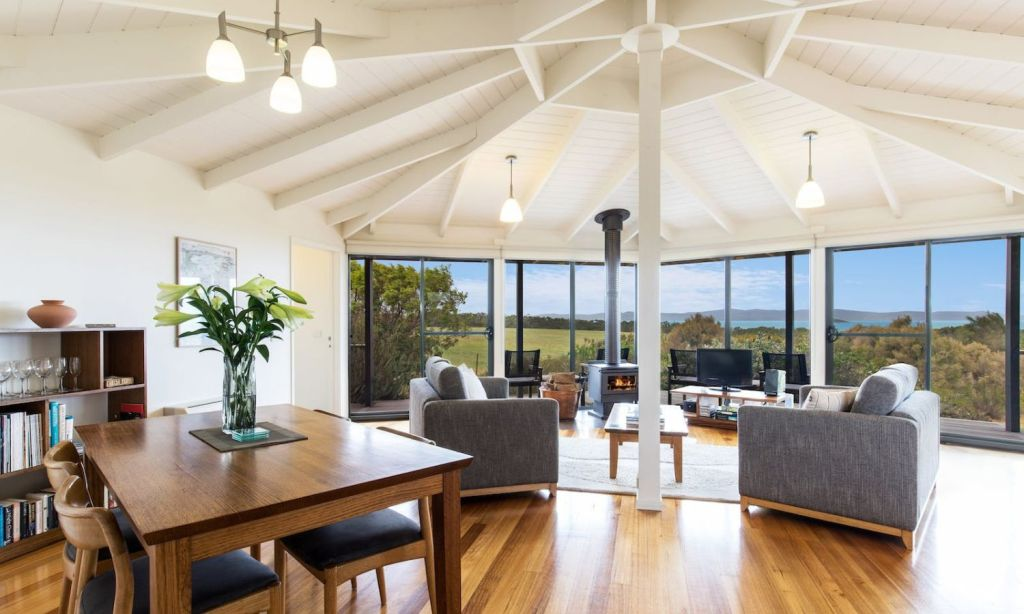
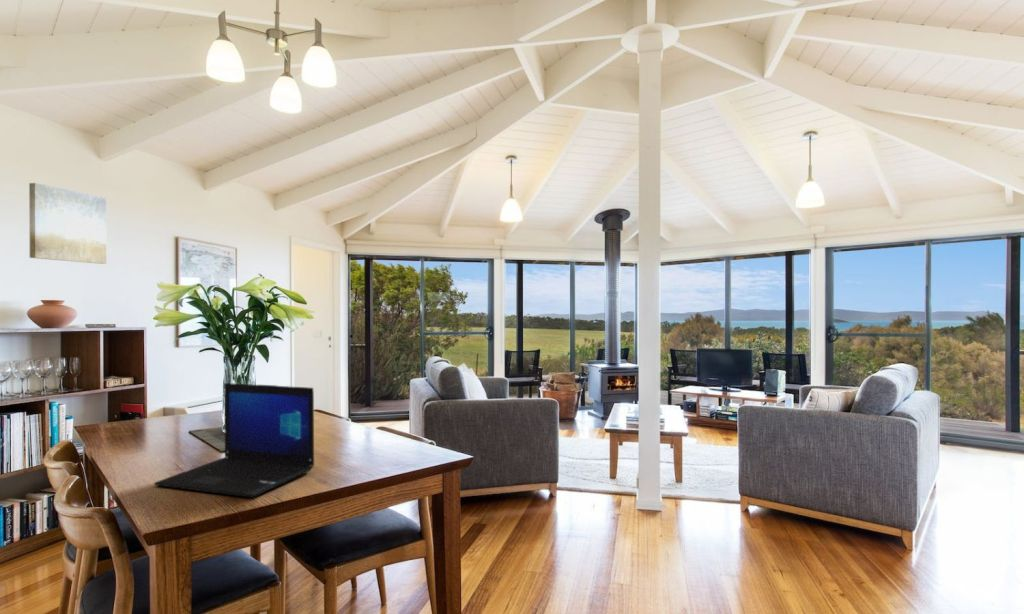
+ laptop (238, 434)
+ wall art (70, 226)
